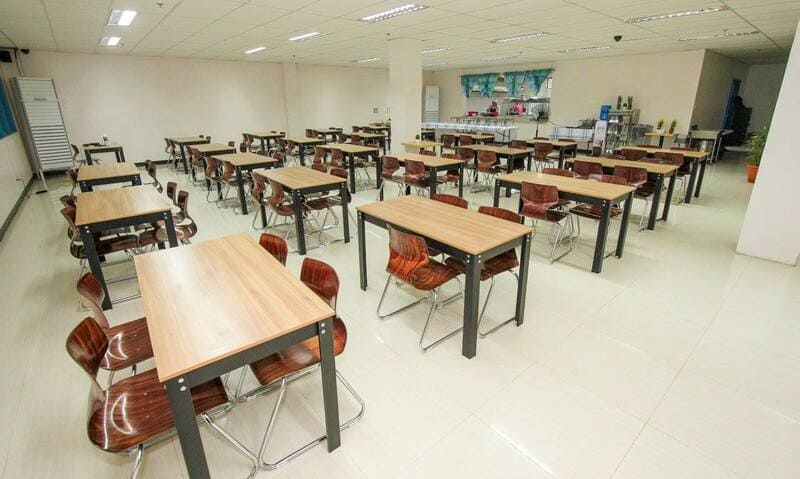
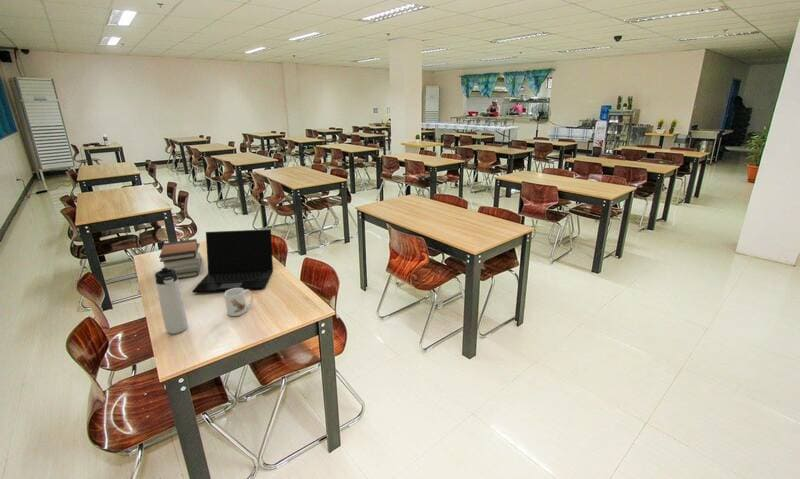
+ book stack (182, 258)
+ laptop (234, 259)
+ thermos bottle (172, 301)
+ mug (239, 300)
